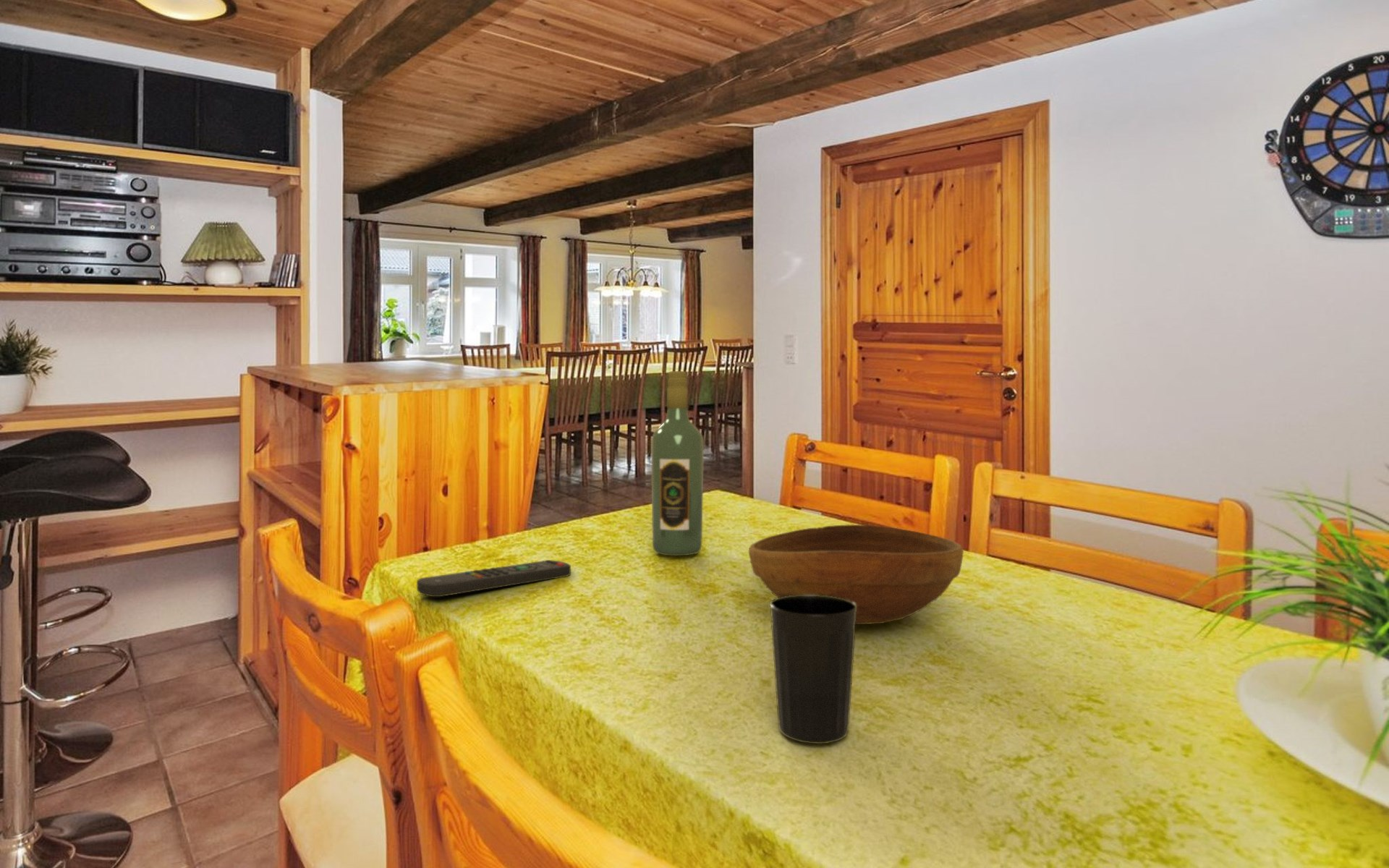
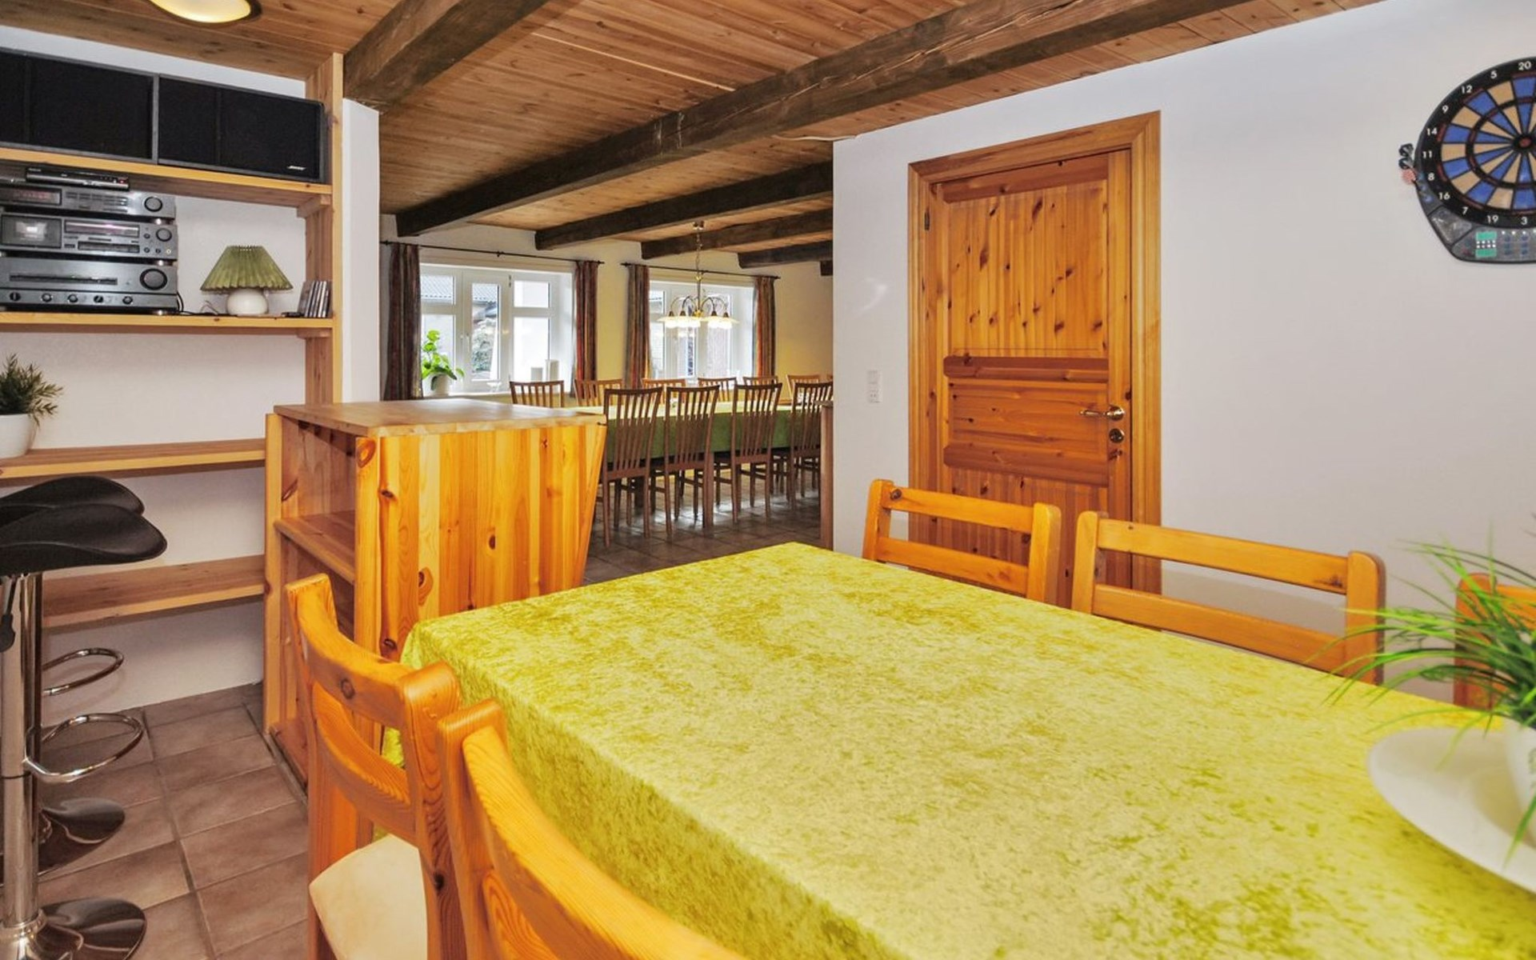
- wine bottle (677, 462)
- remote control (497, 576)
- bowl (853, 574)
- cup (812, 668)
